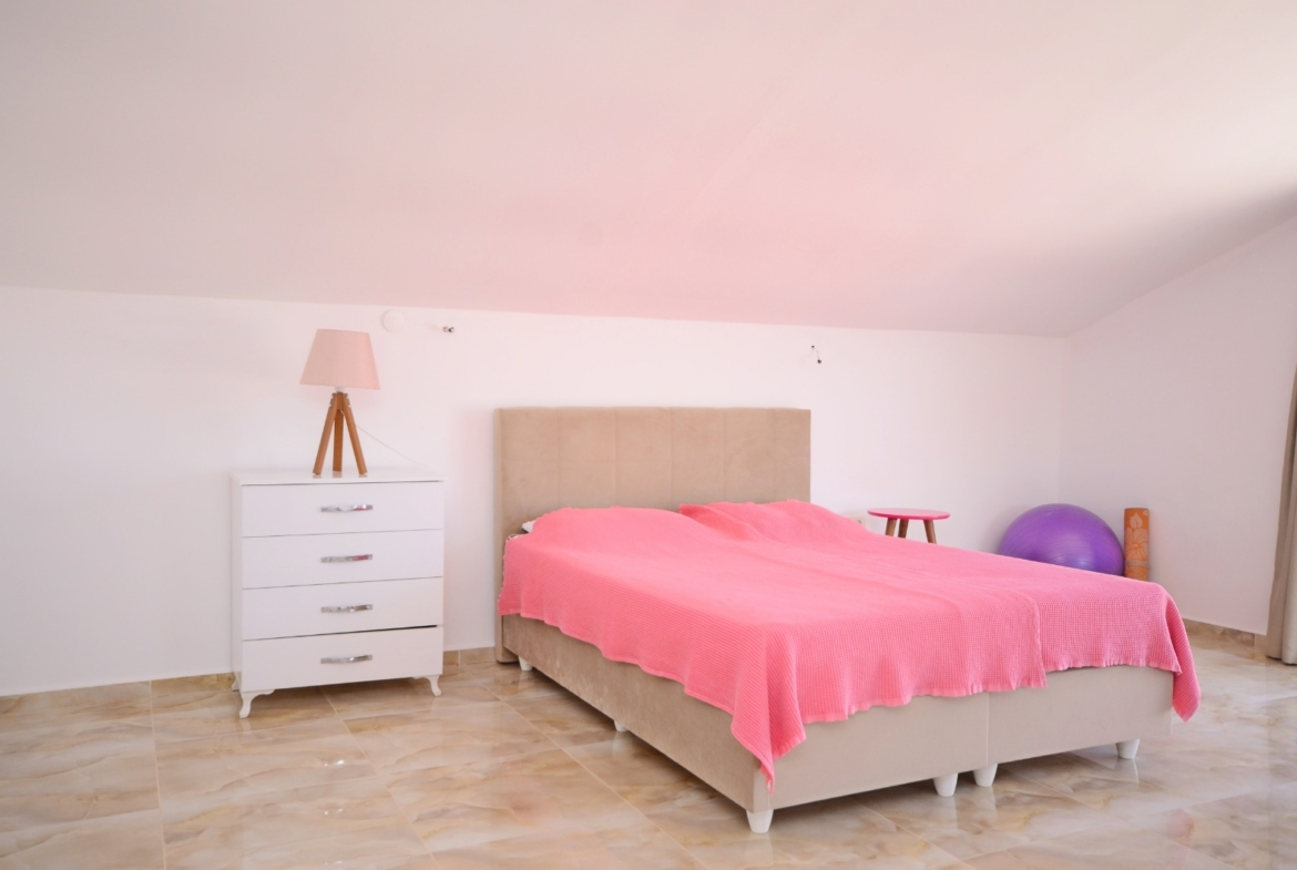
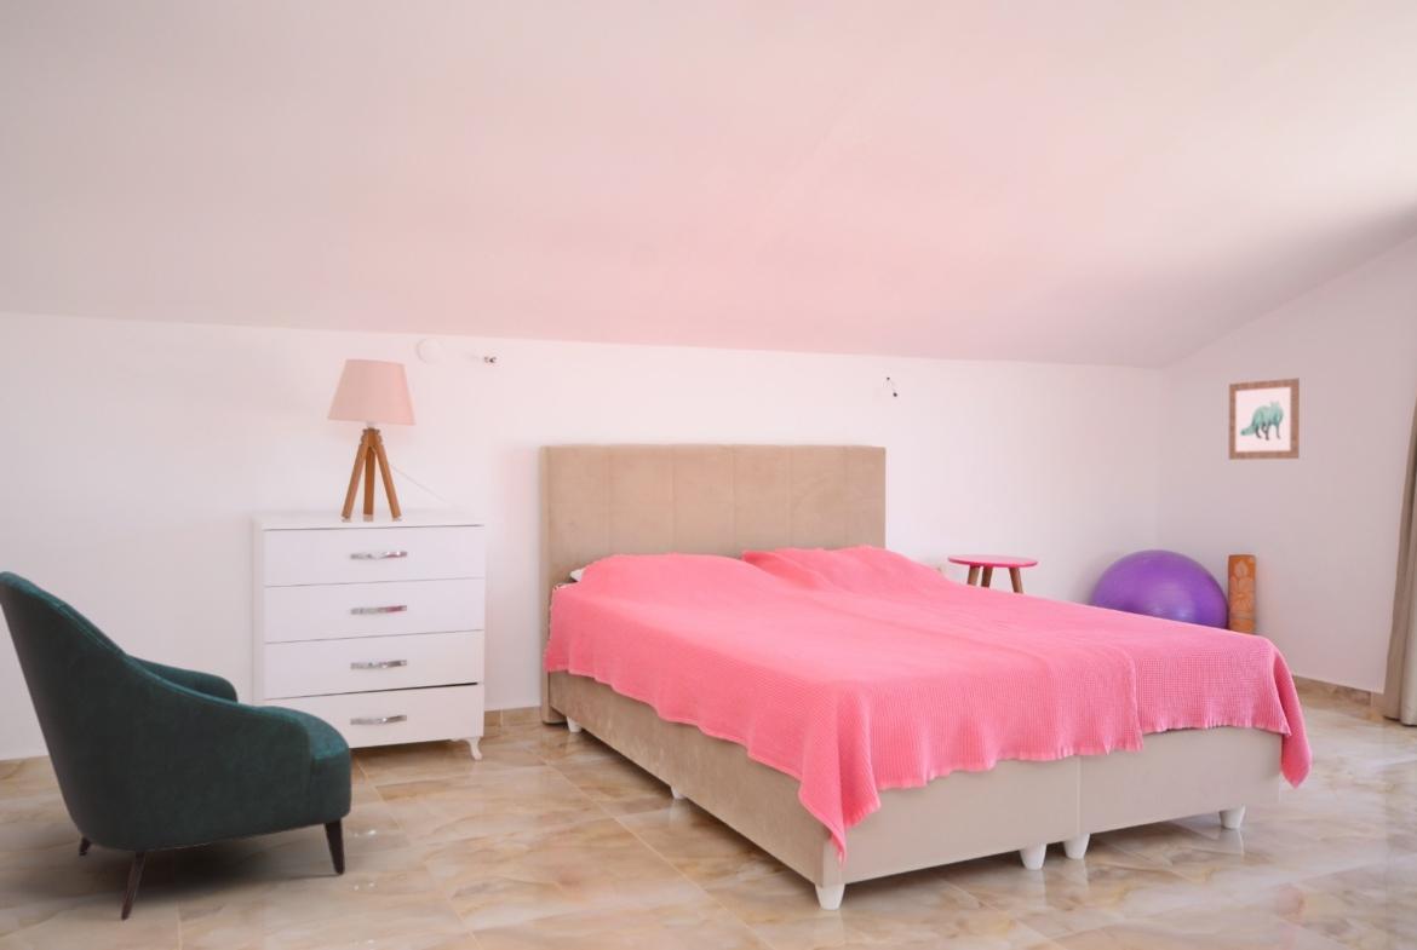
+ wall art (1262, 420)
+ armchair (194, 715)
